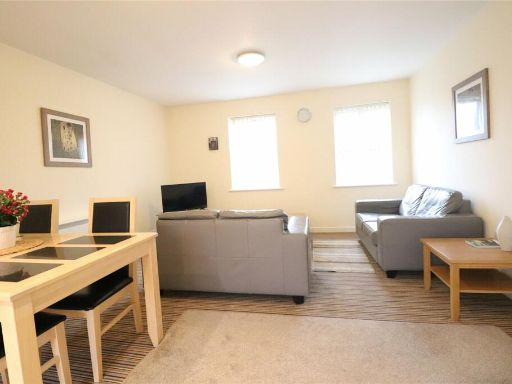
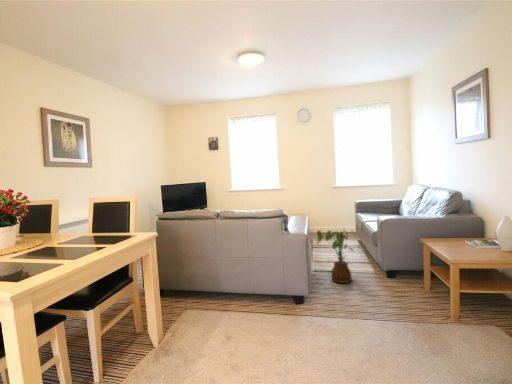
+ house plant (336, 252)
